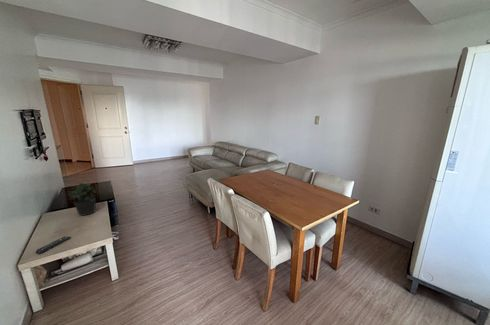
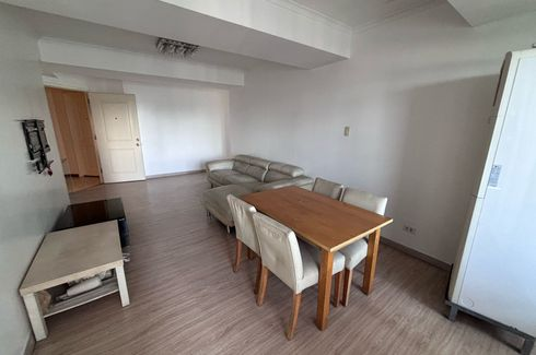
- potted plant (83, 198)
- remote control (54, 244)
